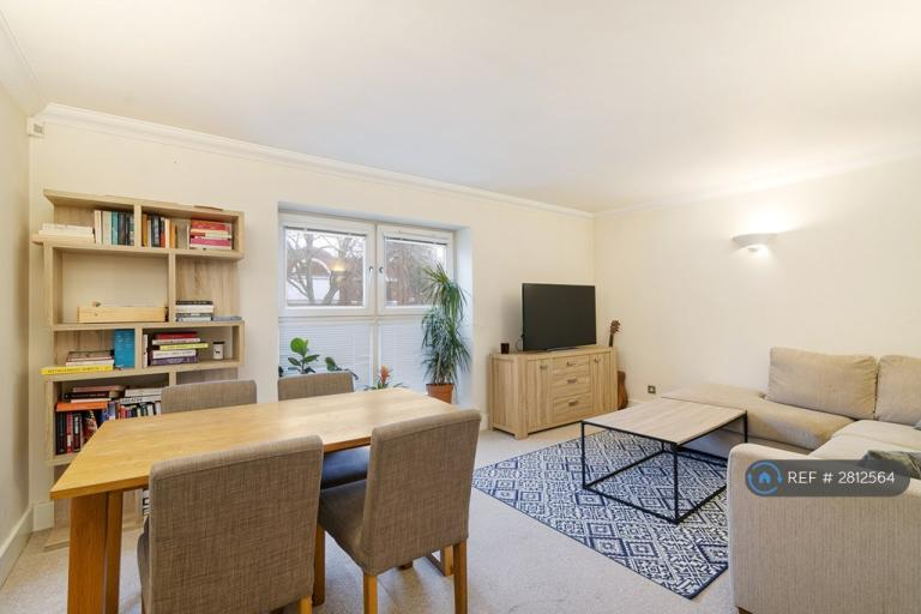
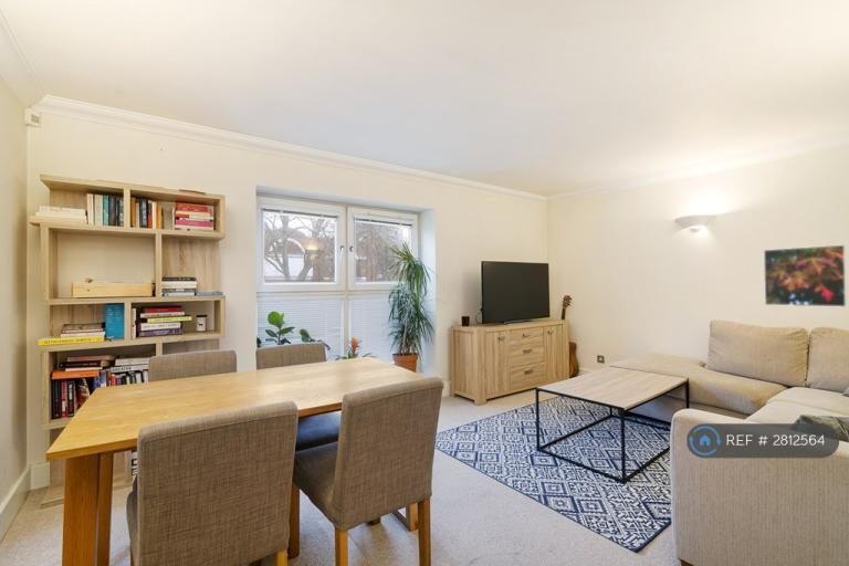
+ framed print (803, 276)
